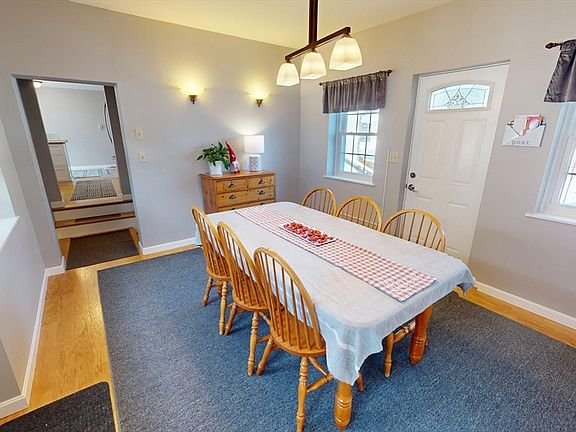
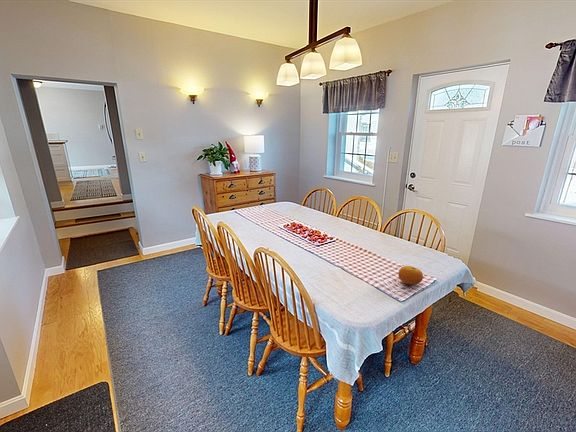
+ fruit (410, 275)
